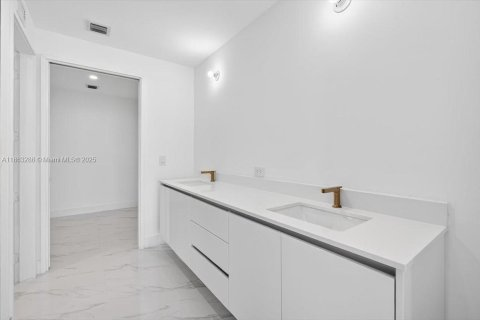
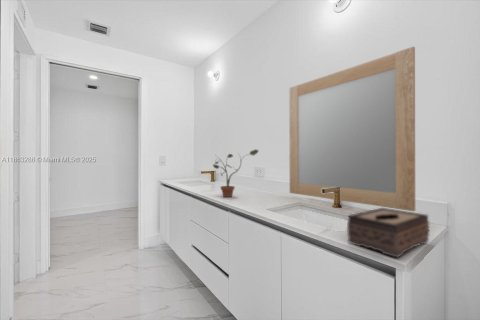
+ potted plant (232, 173)
+ home mirror (338, 135)
+ tissue box (388, 228)
